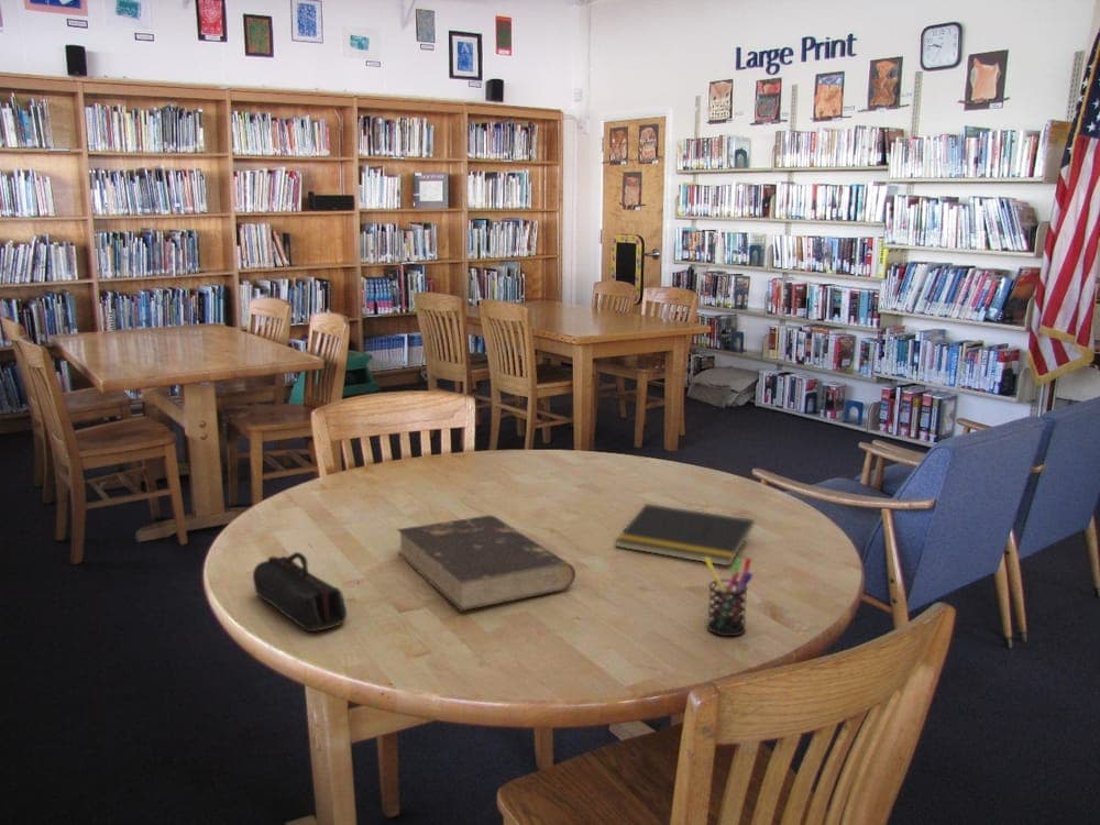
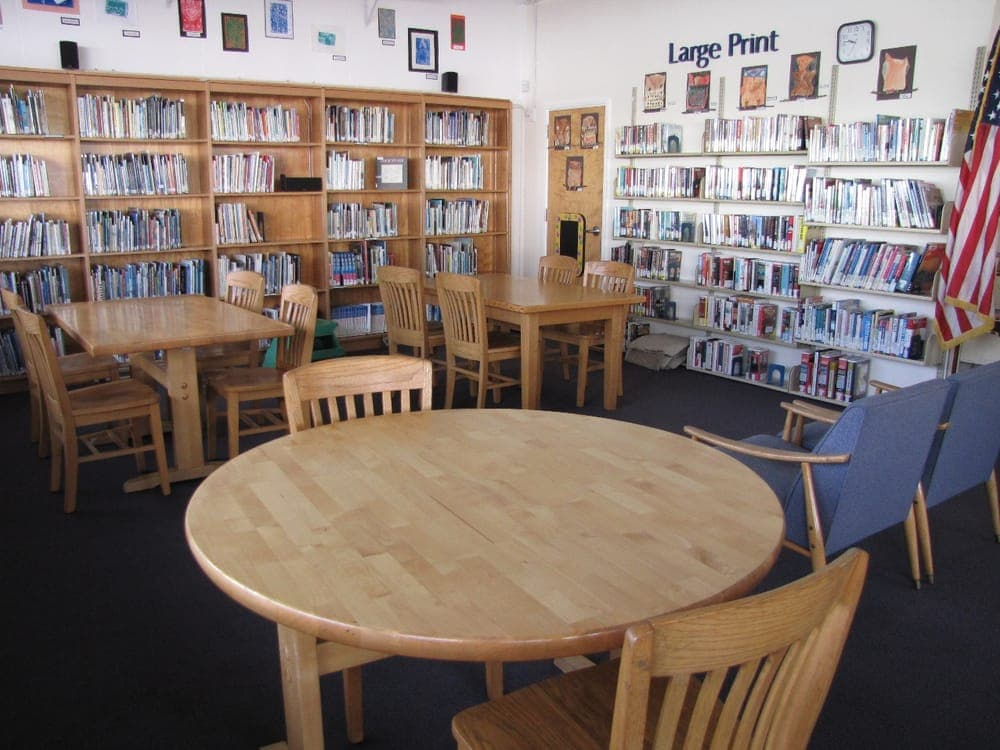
- pen holder (732, 591)
- notepad (684, 532)
- pencil case (297, 581)
- book (482, 557)
